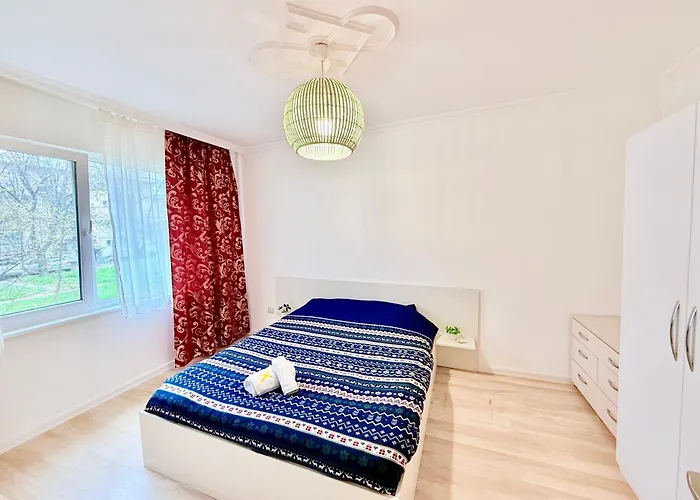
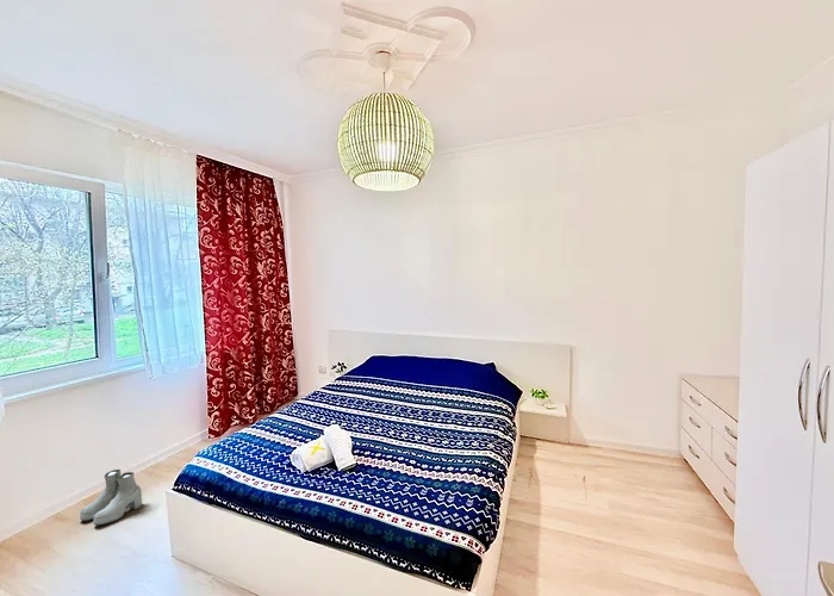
+ boots (111, 493)
